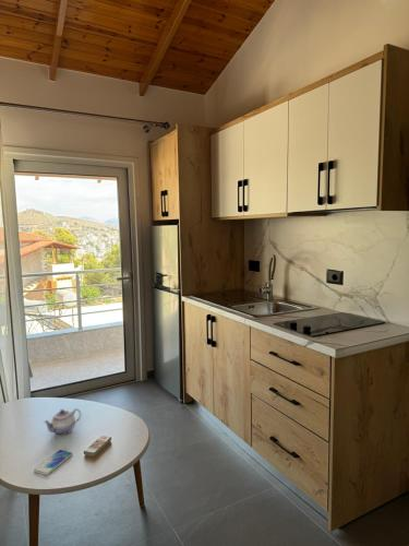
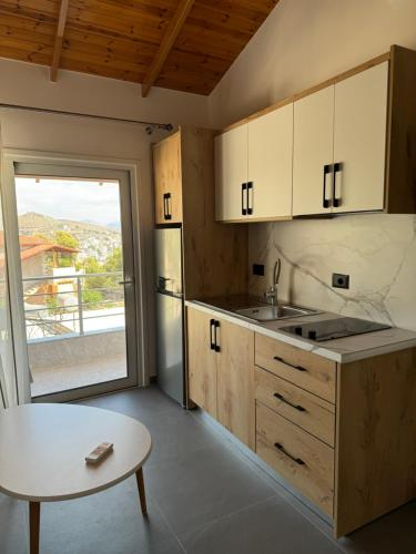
- teapot (62, 420)
- smartphone (53, 461)
